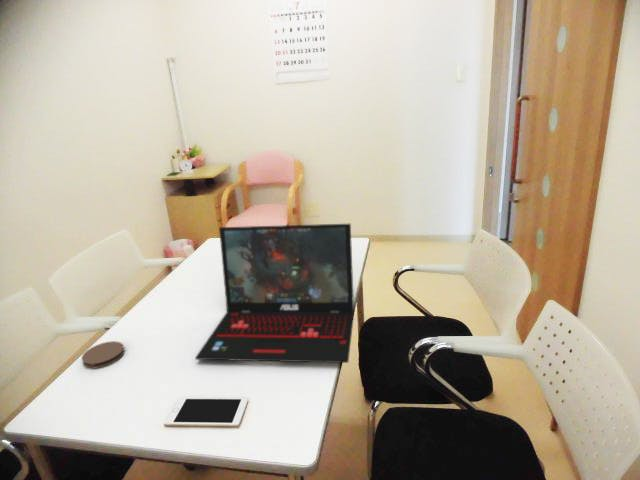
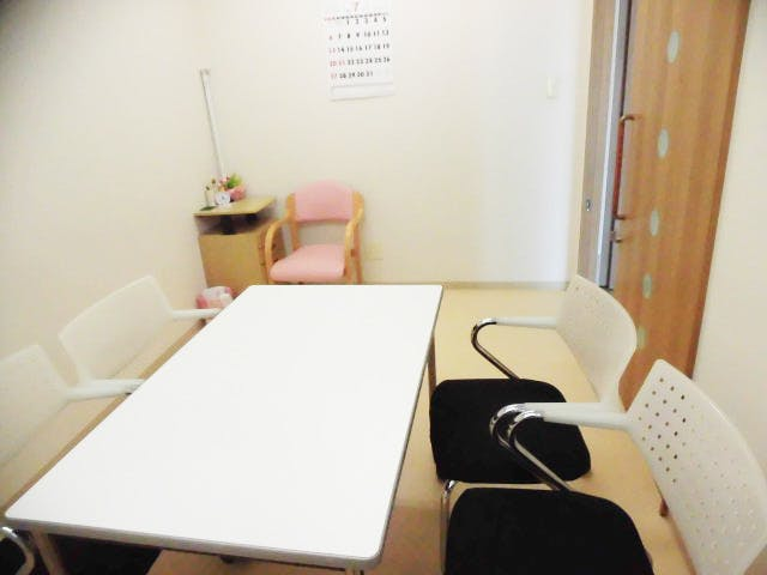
- laptop (277, 289)
- cell phone (207, 411)
- coaster (103, 354)
